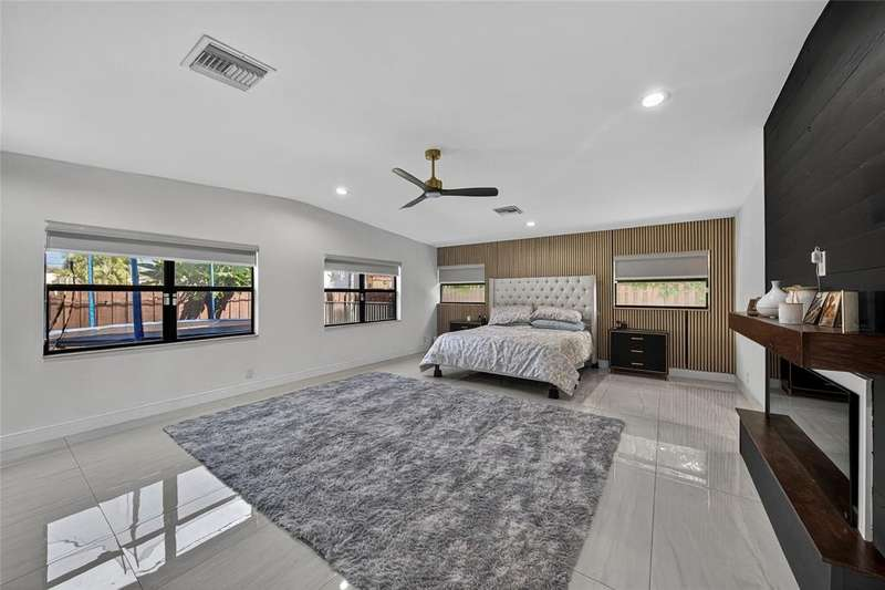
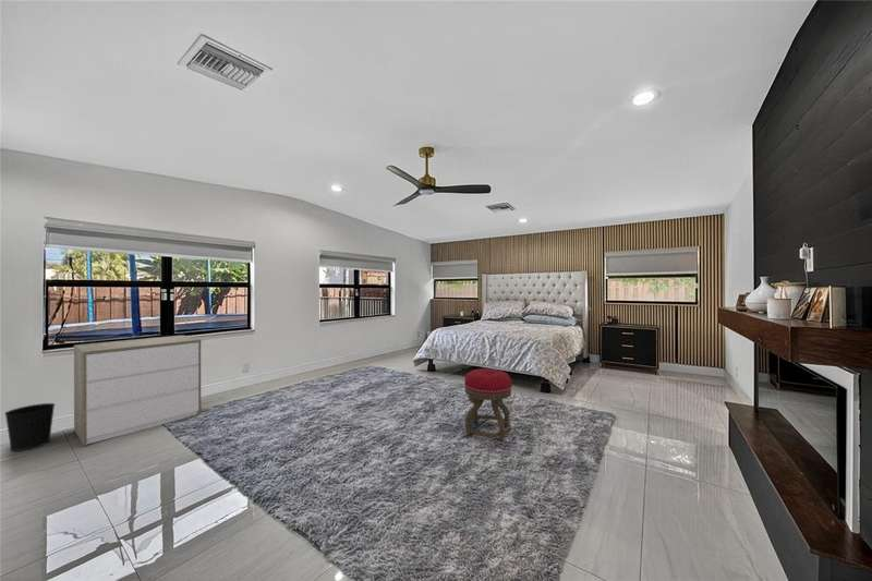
+ wastebasket (31, 426)
+ stool (487, 399)
+ dresser (141, 382)
